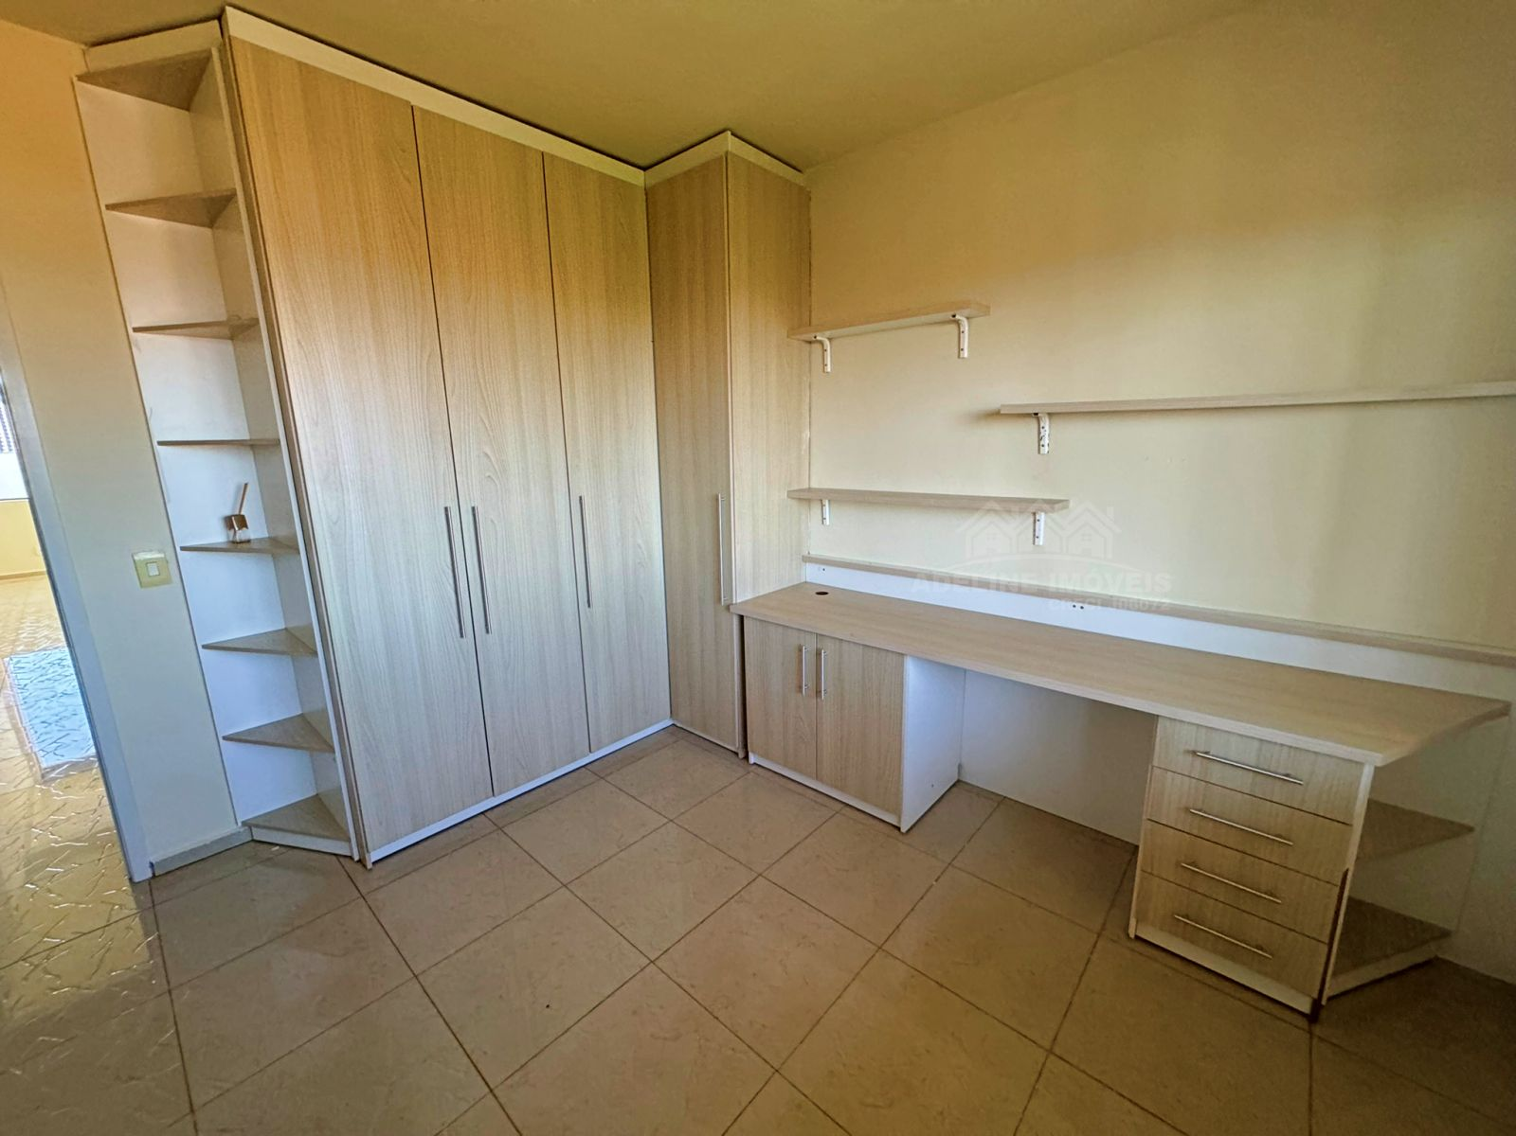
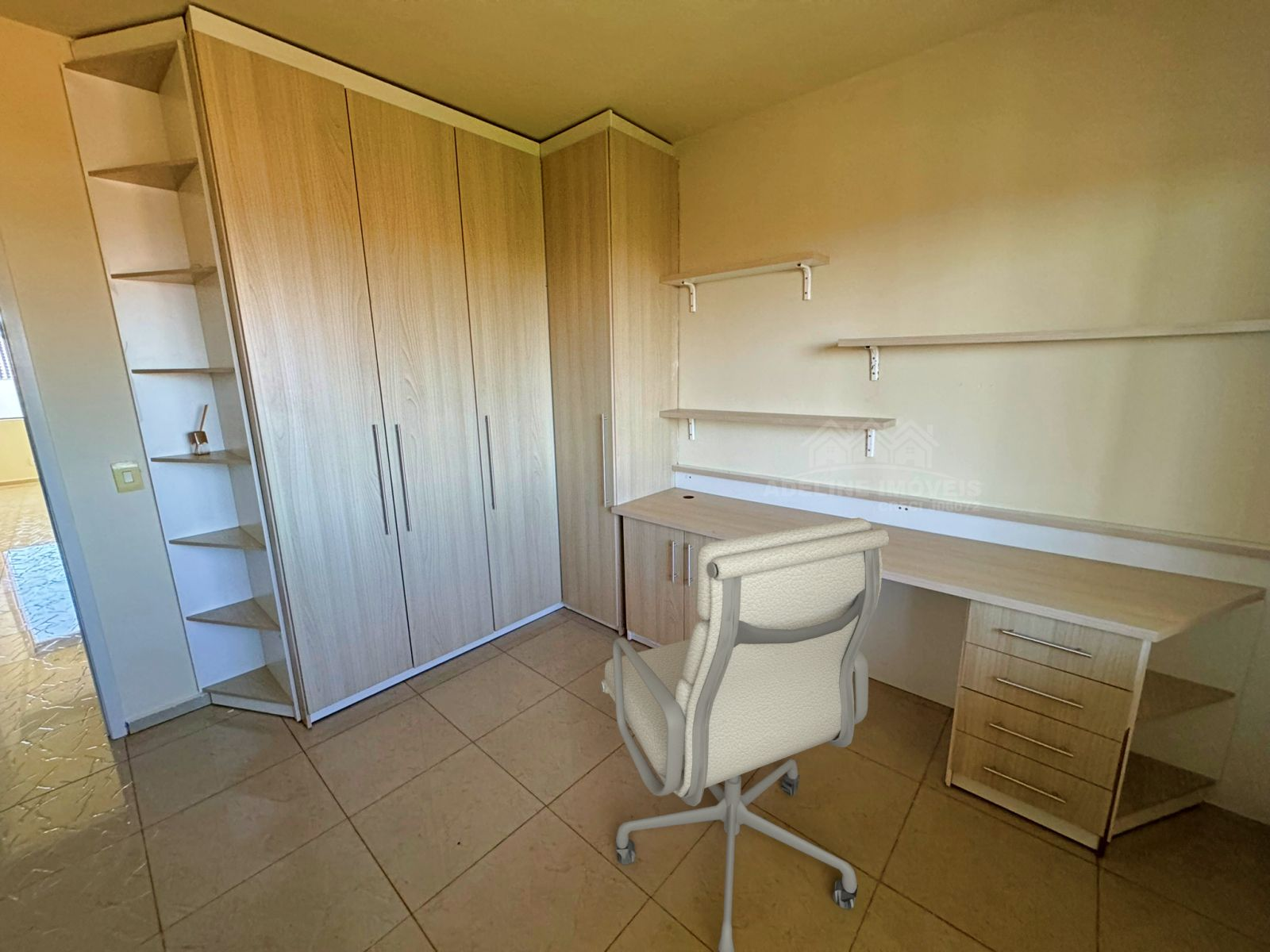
+ office chair (730, 686)
